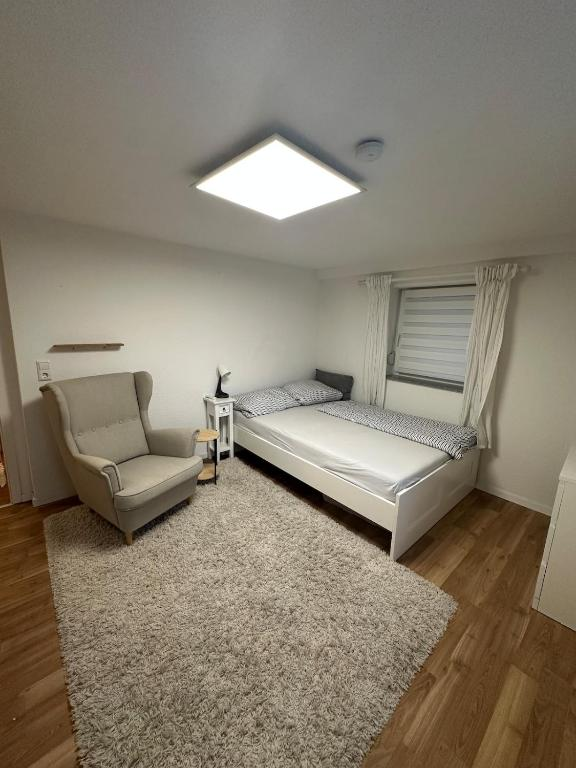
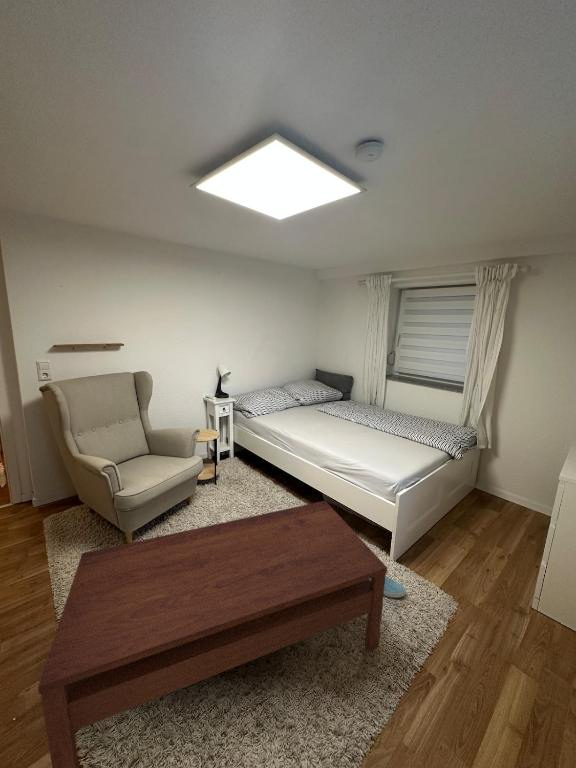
+ coffee table (233, 601)
+ sneaker (385, 581)
